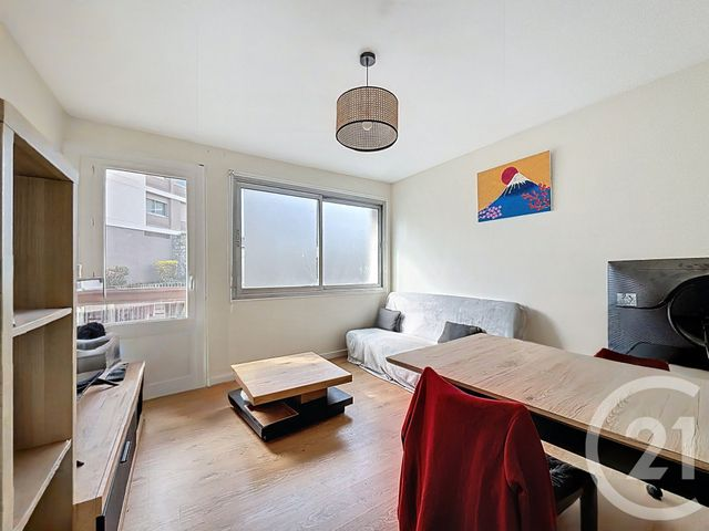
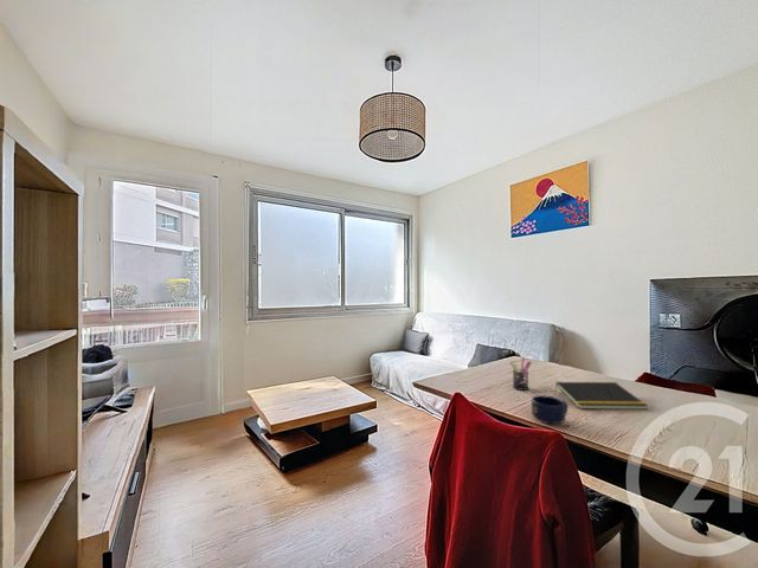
+ notepad (598, 394)
+ mug (551, 409)
+ pen holder (519, 372)
